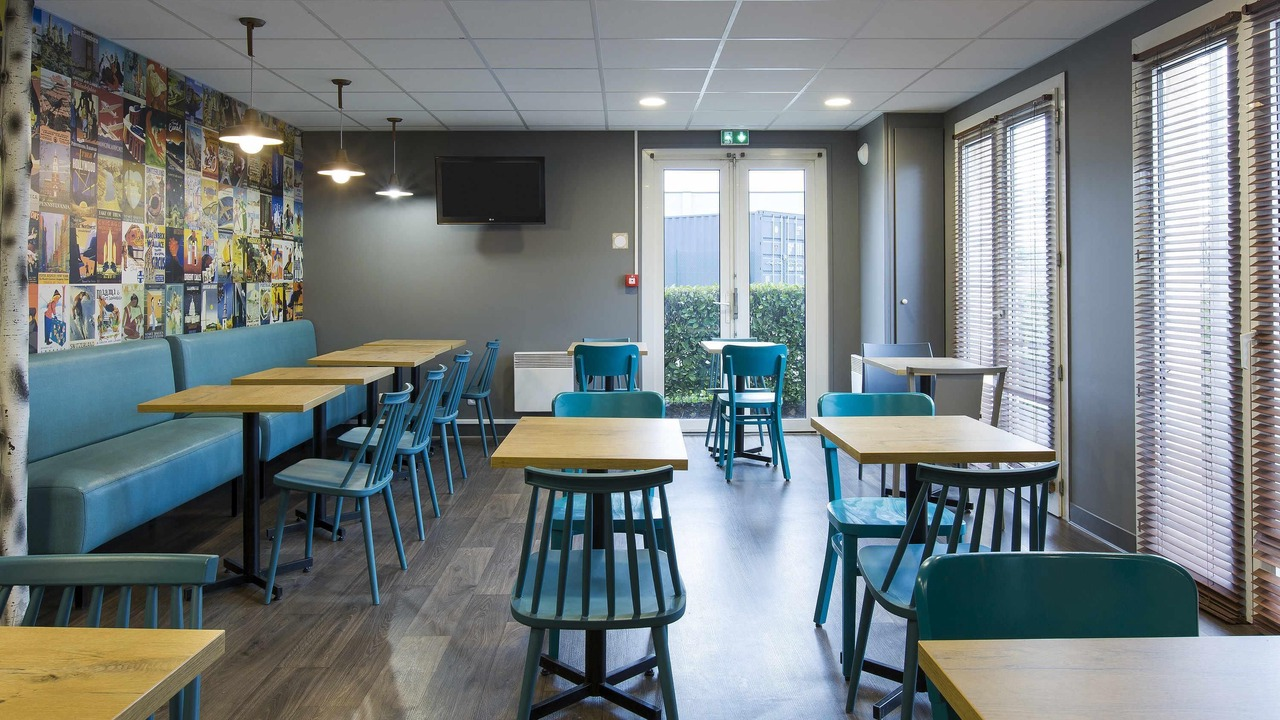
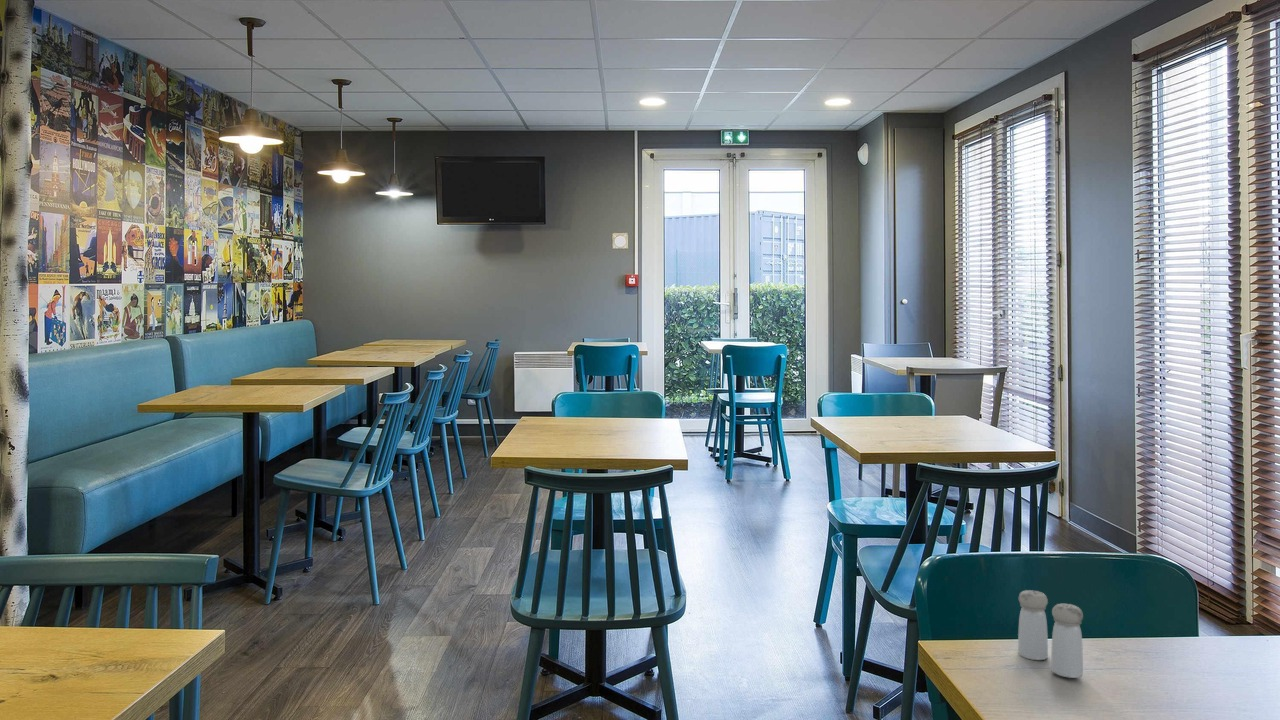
+ salt and pepper shaker (1046, 631)
